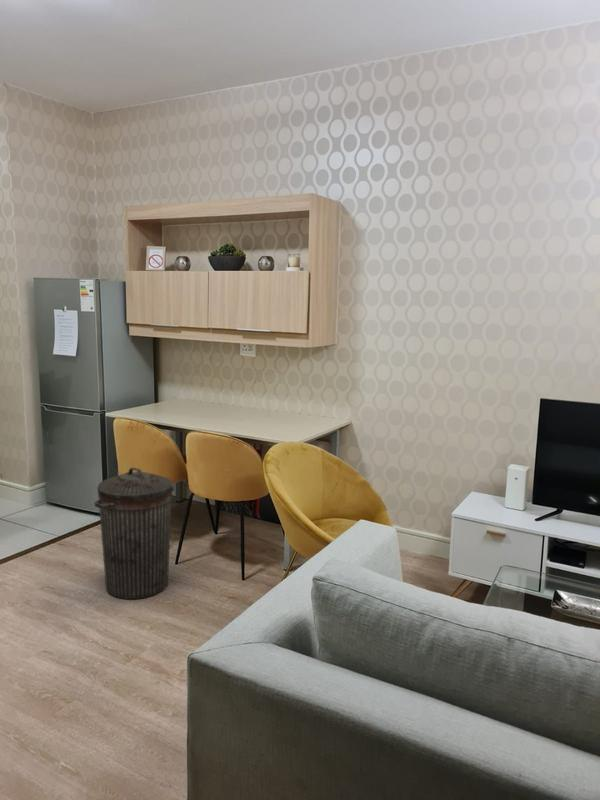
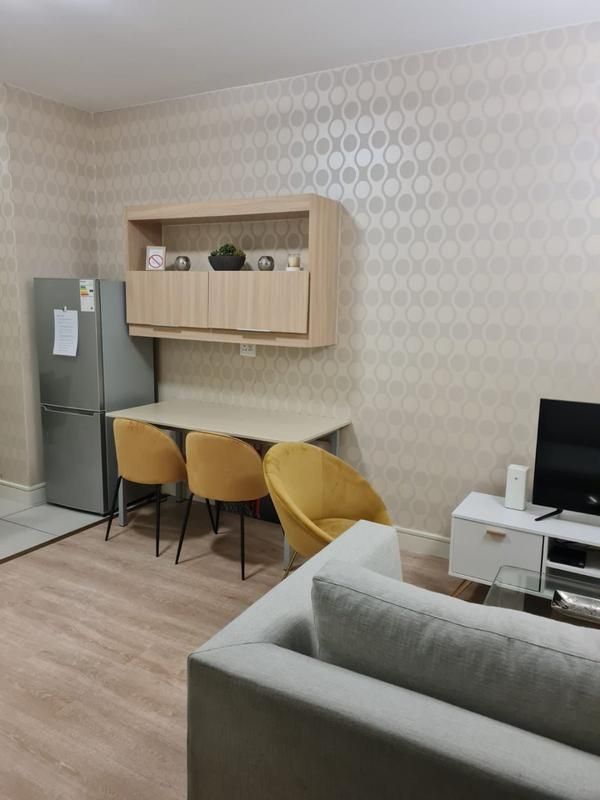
- trash can (136, 527)
